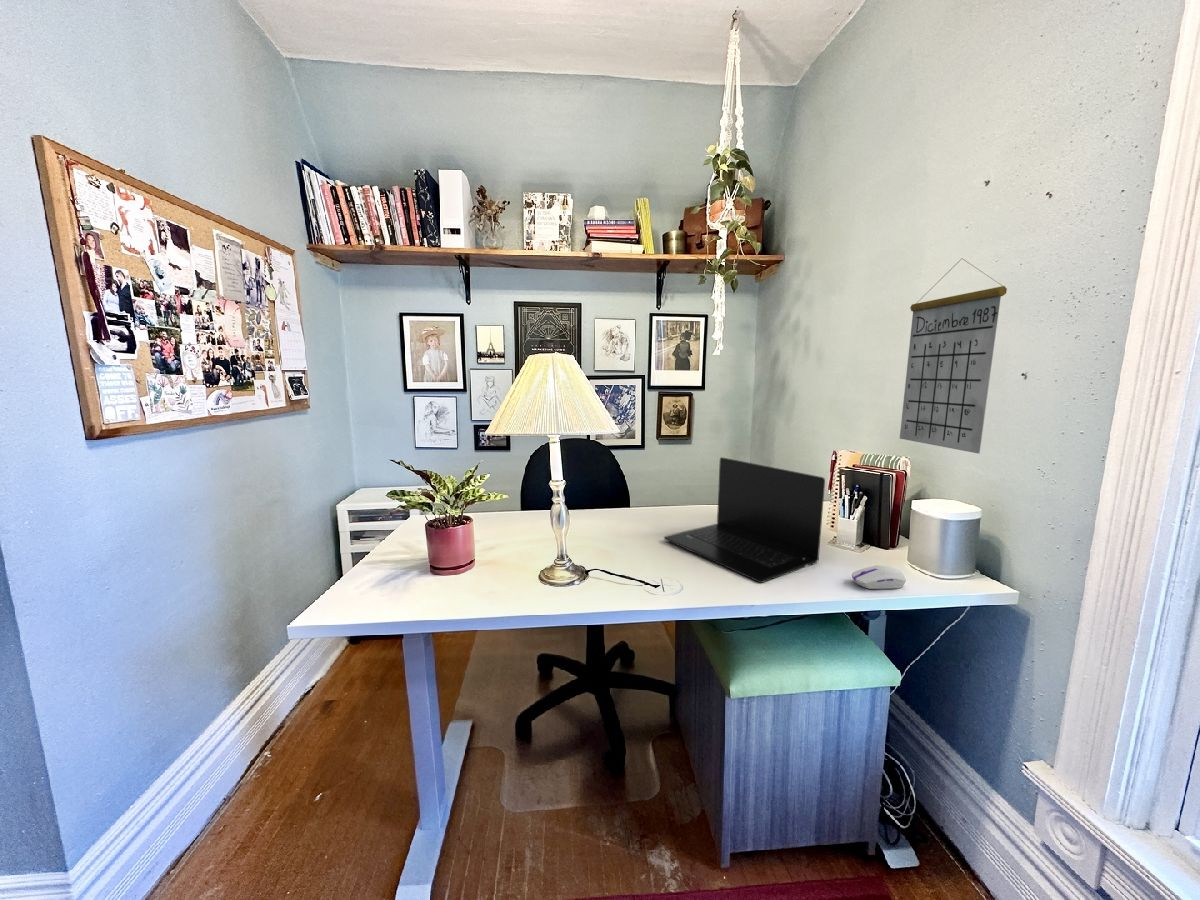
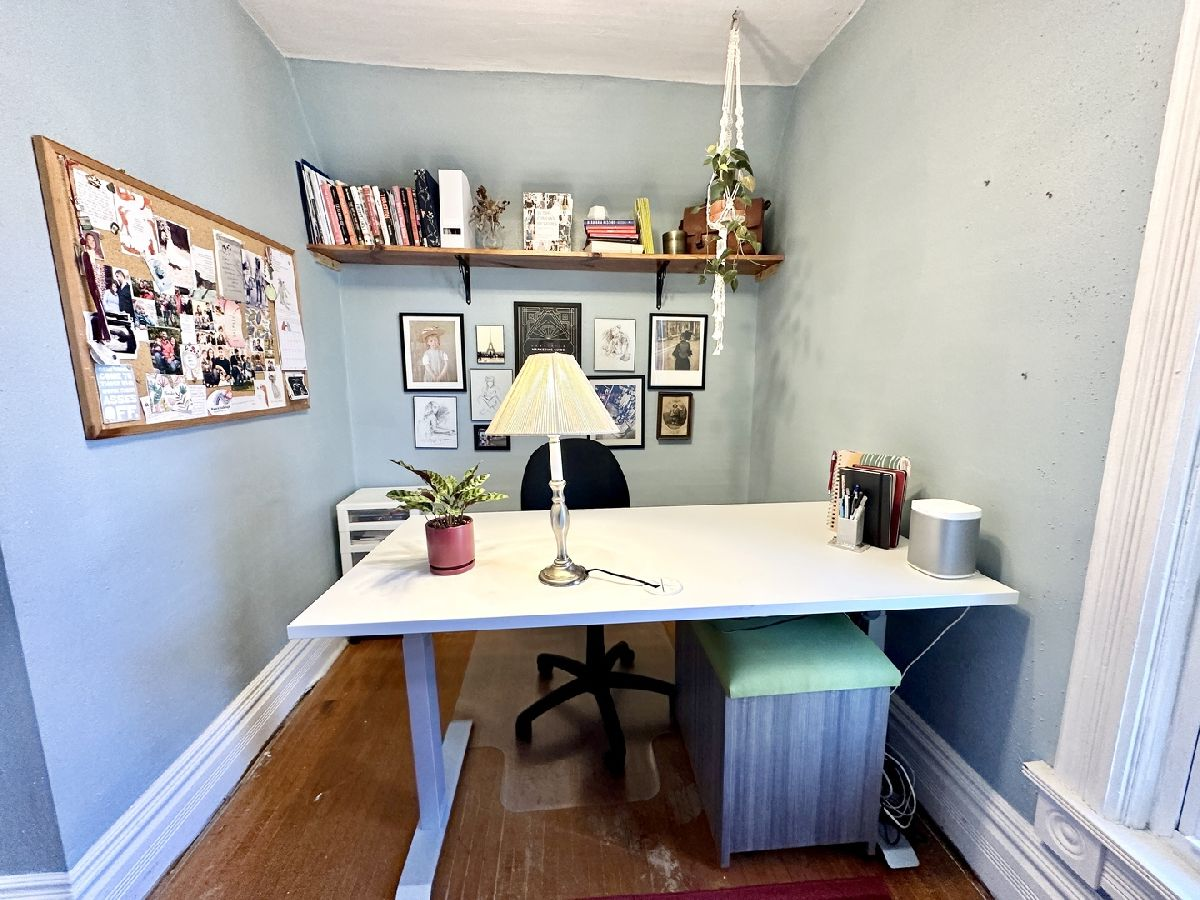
- laptop (737, 511)
- computer mouse (879, 575)
- calendar (946, 354)
